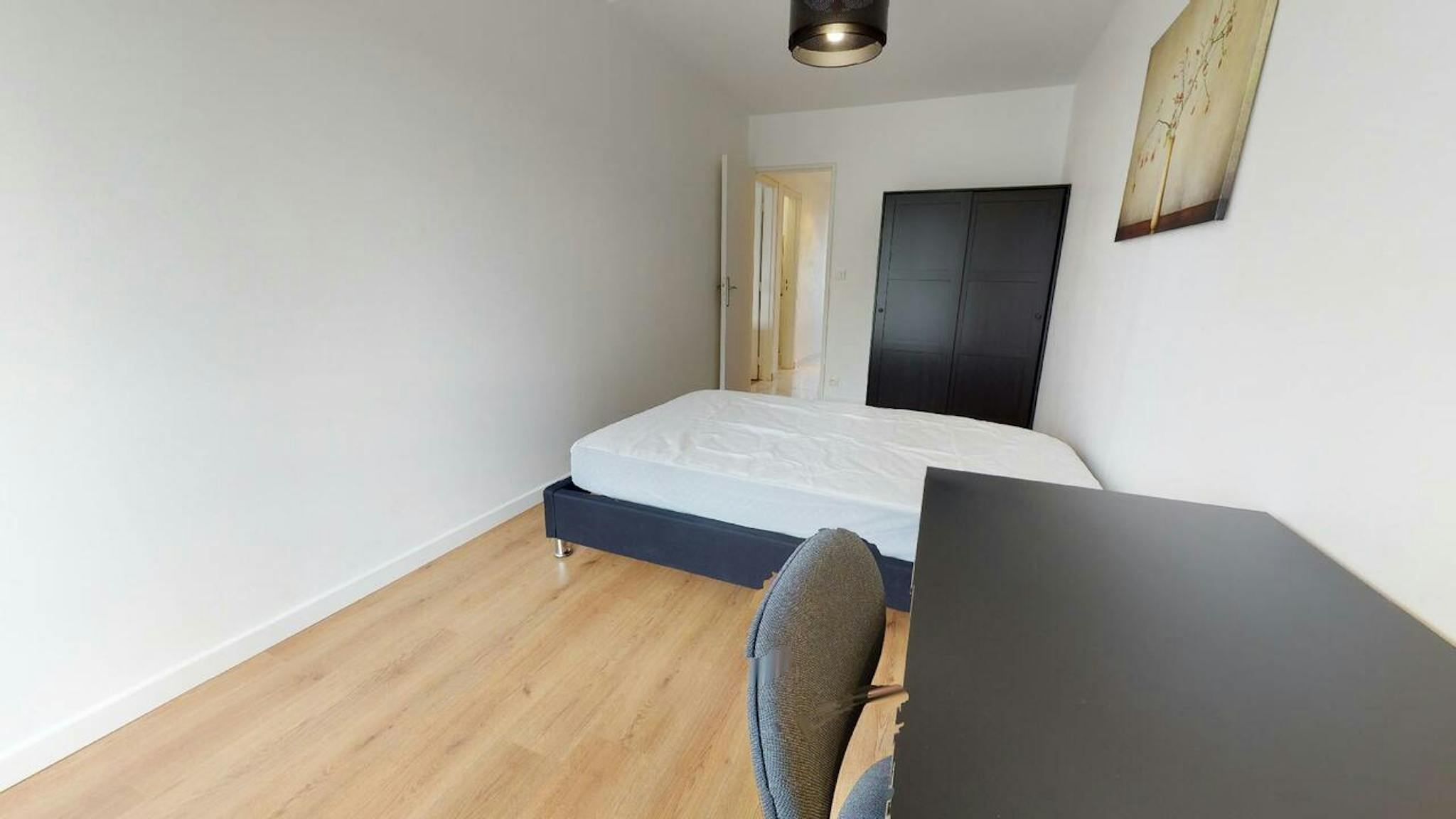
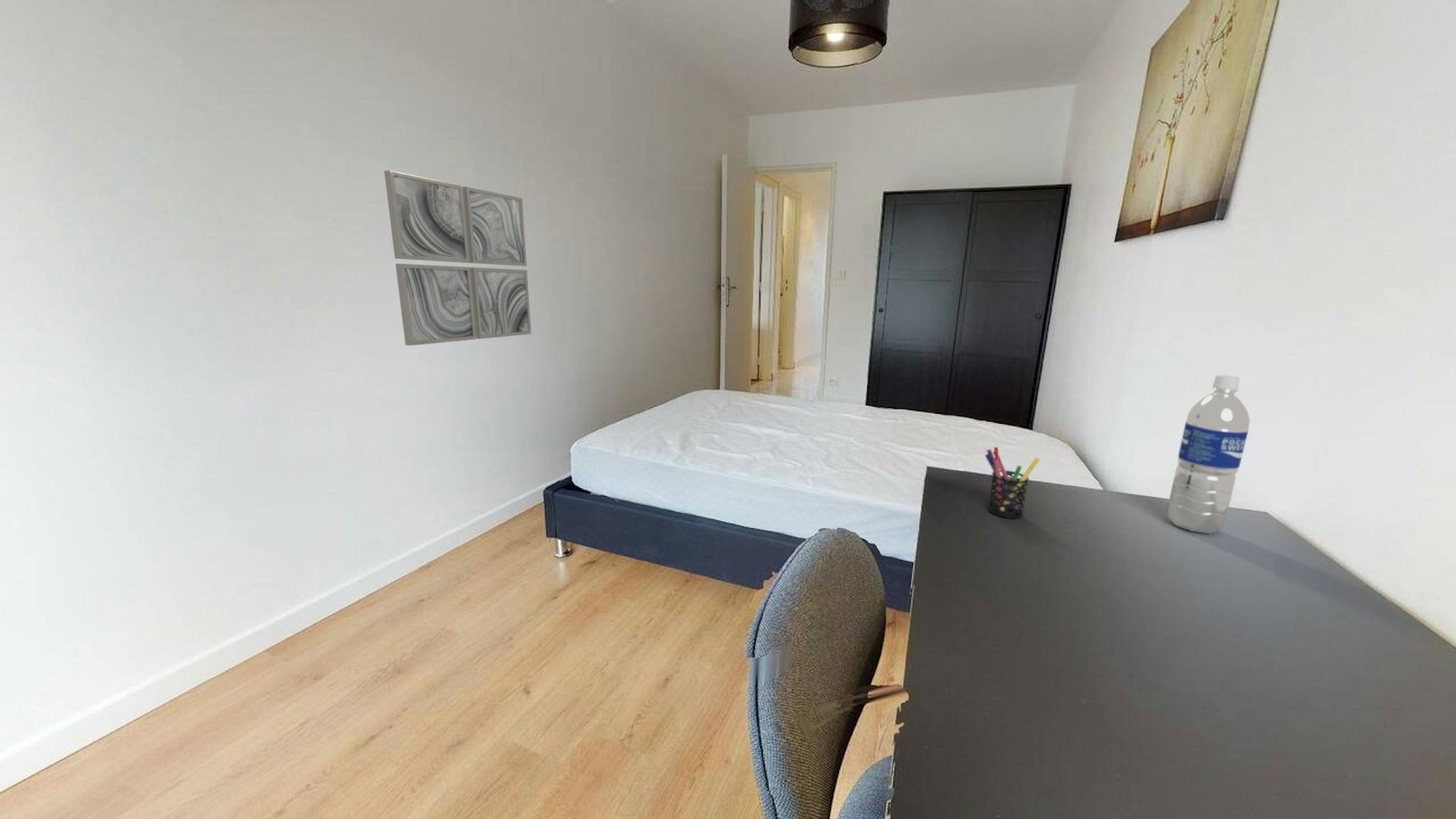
+ wall art (469, 262)
+ pen holder (1008, 481)
+ water bottle (1209, 454)
